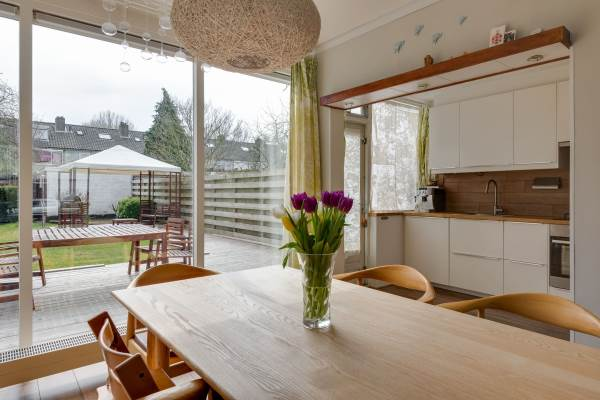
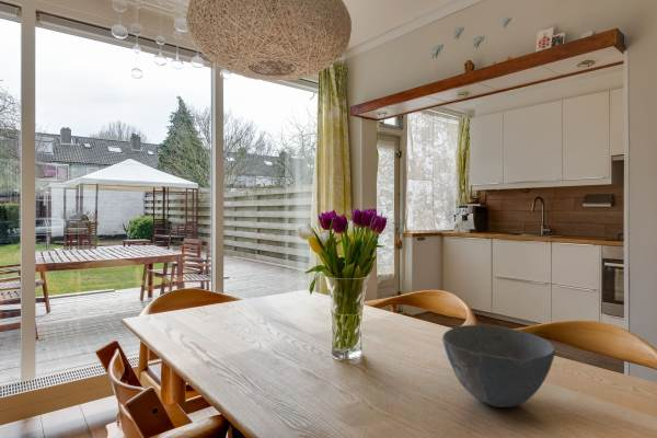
+ bowl (496, 369)
